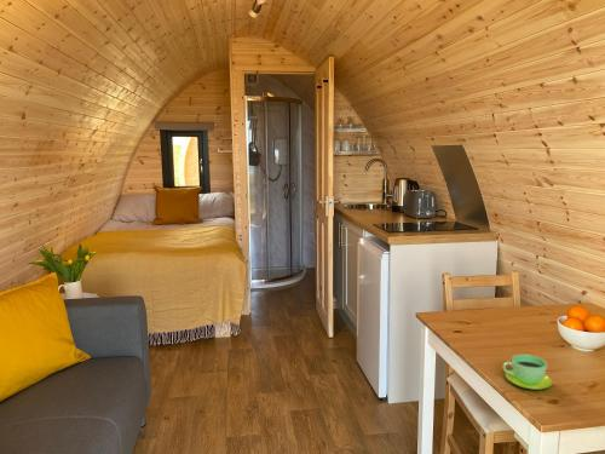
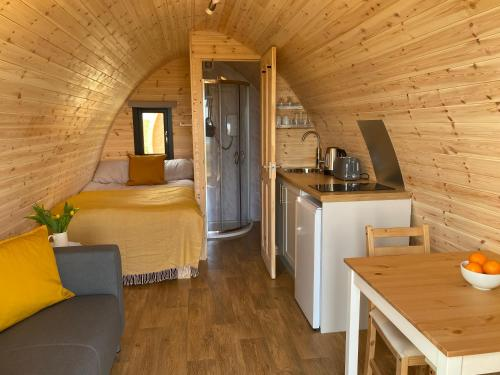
- cup (528, 370)
